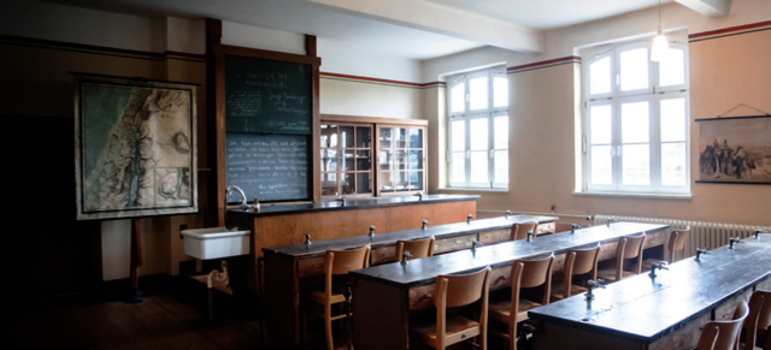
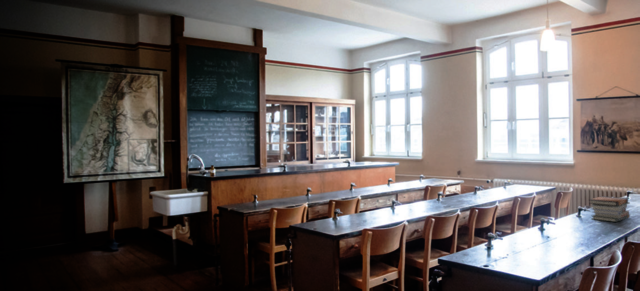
+ book stack (609, 208)
